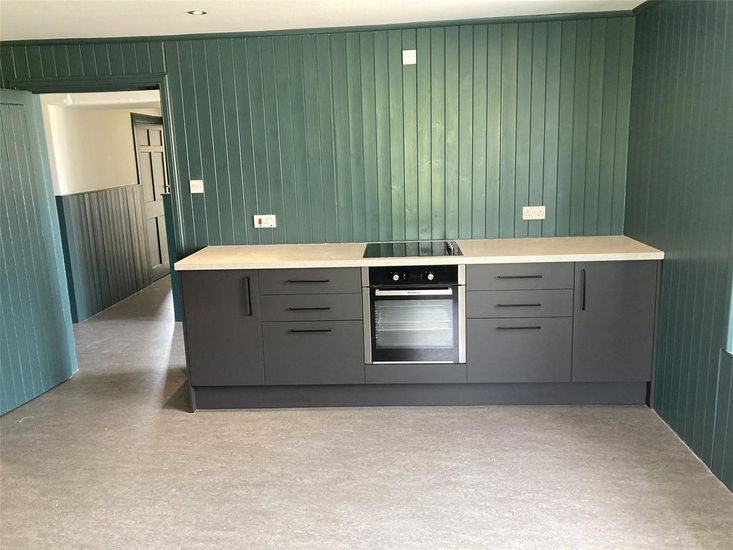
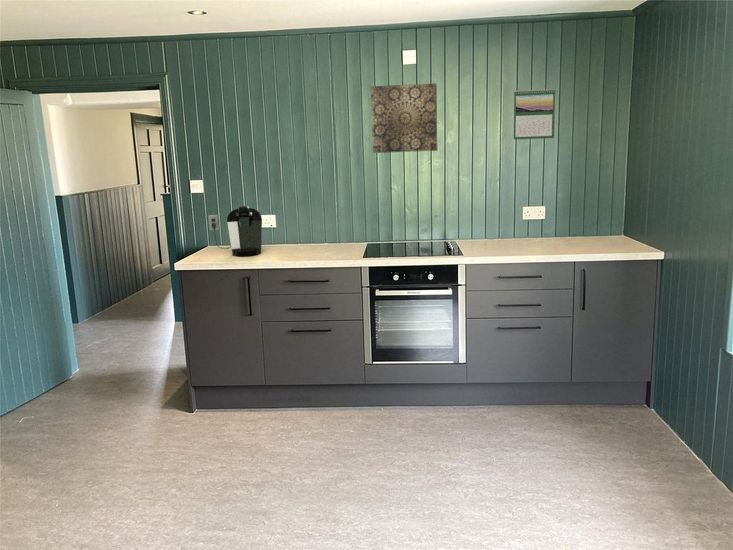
+ coffee maker (235, 230)
+ wall art (404, 118)
+ calendar (534, 113)
